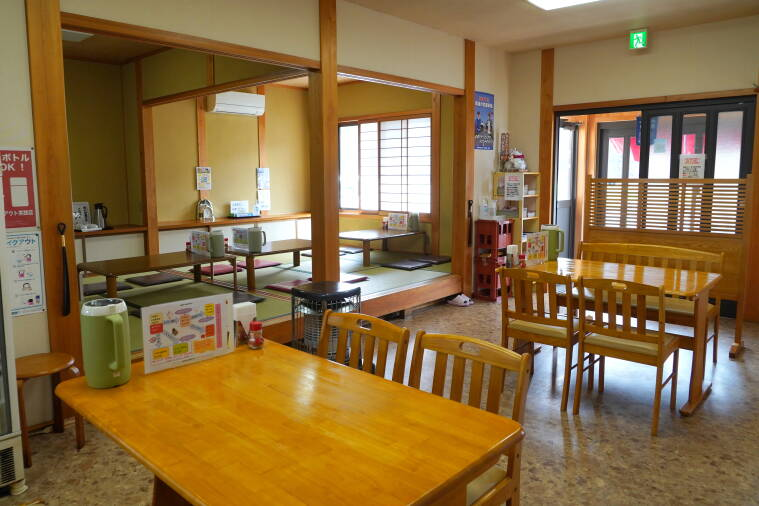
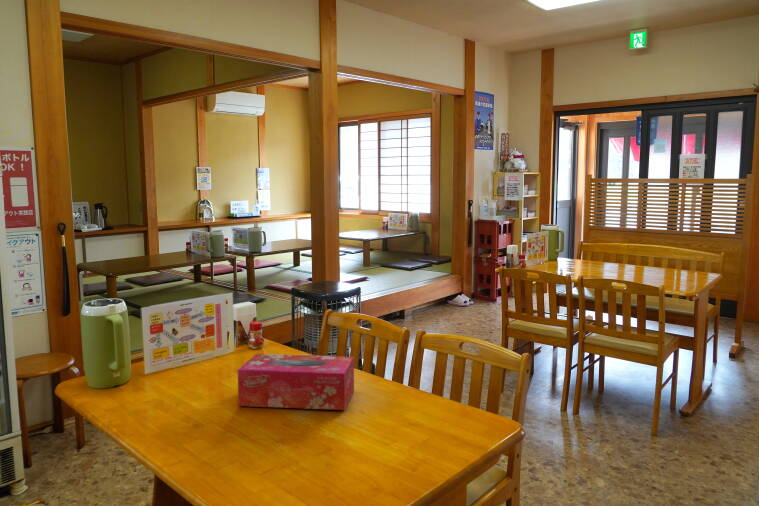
+ tissue box (298, 380)
